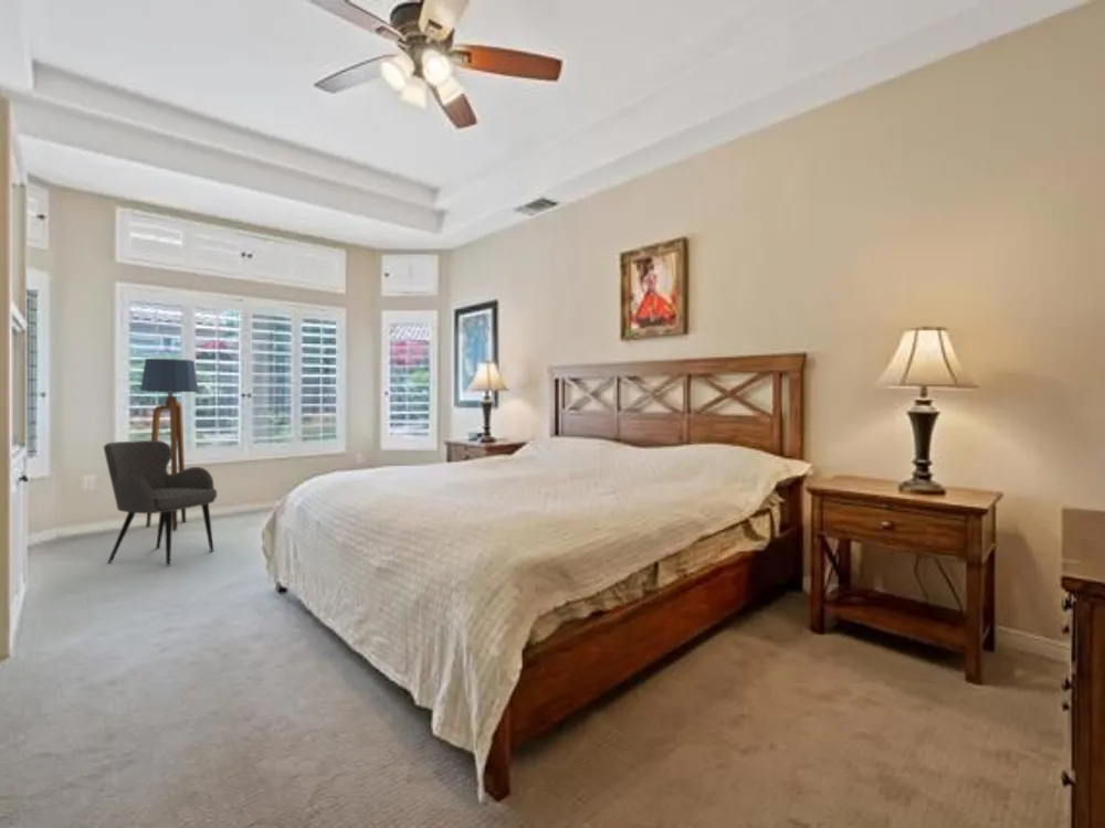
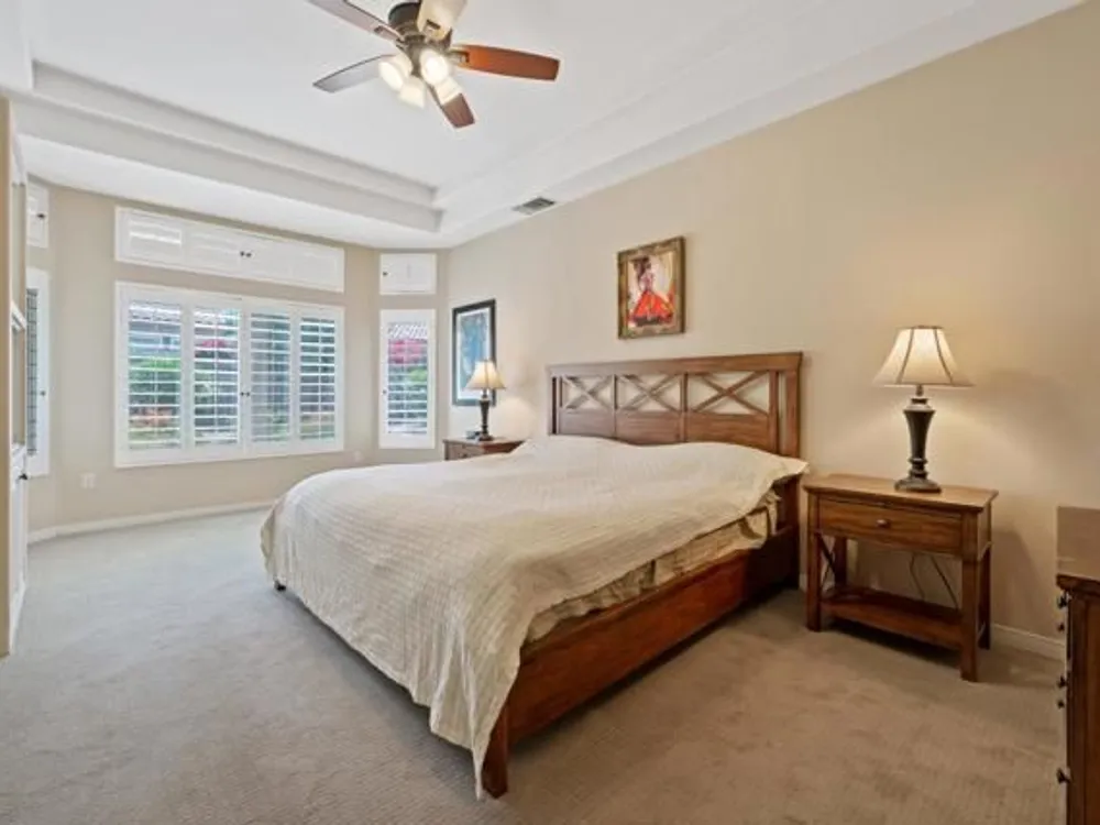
- floor lamp (170, 443)
- armchair (162, 499)
